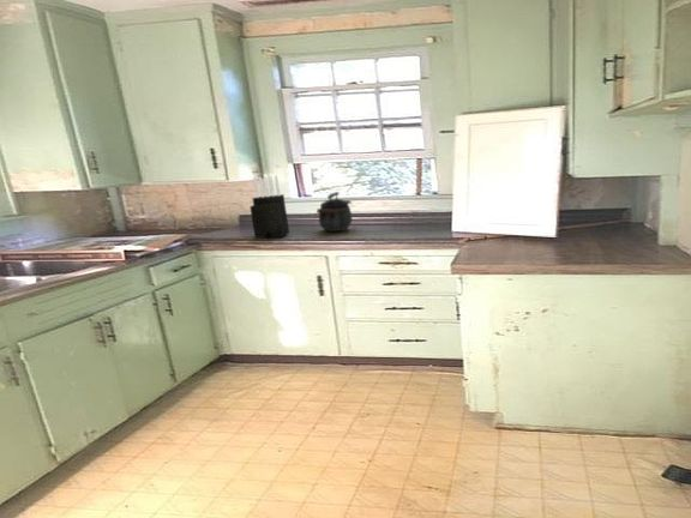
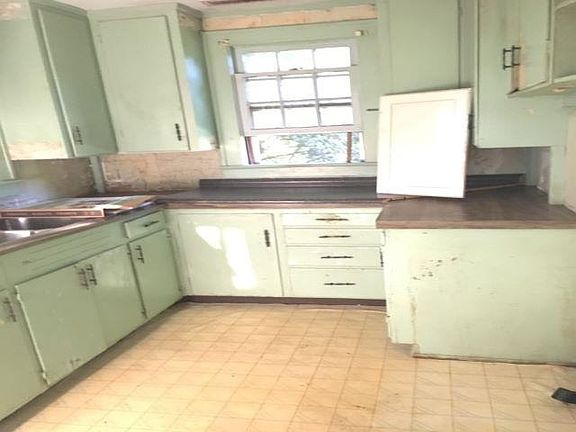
- knife block (266, 206)
- kettle (334, 211)
